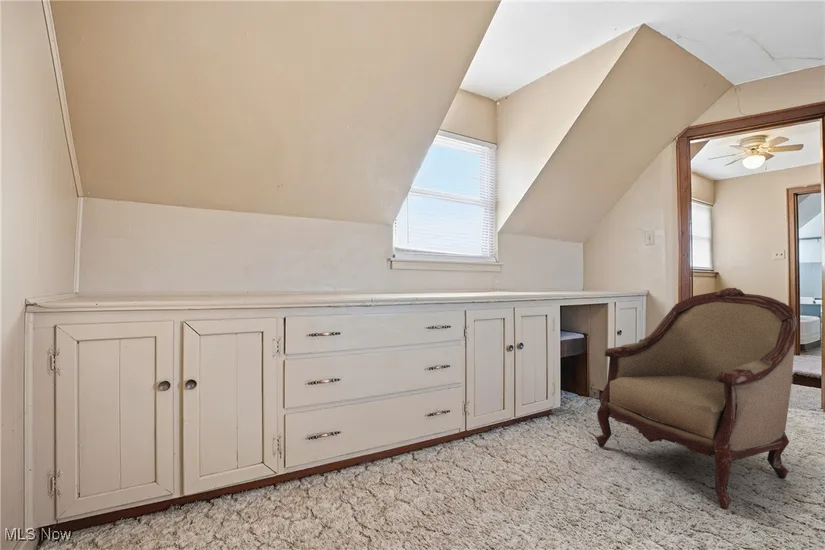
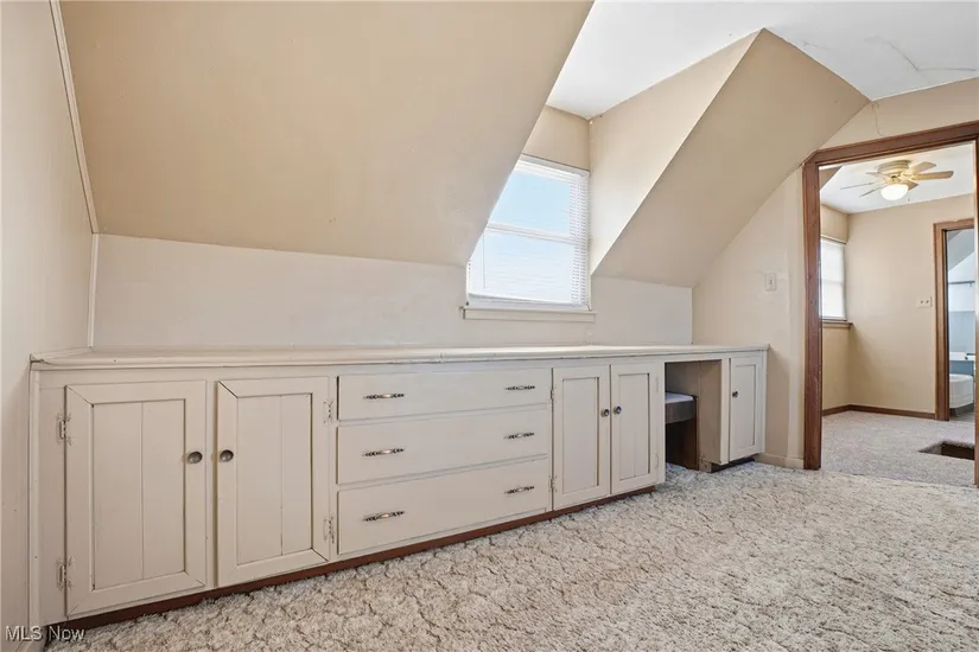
- armchair (695, 375)
